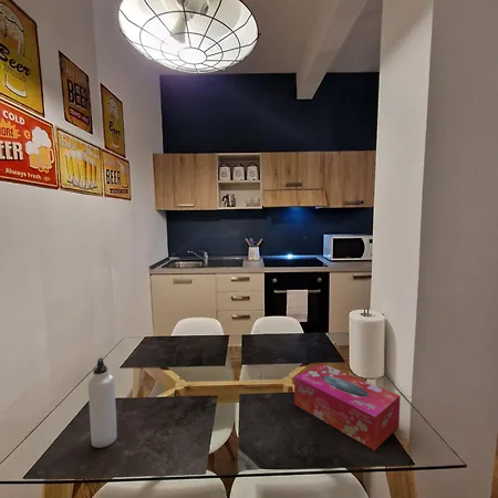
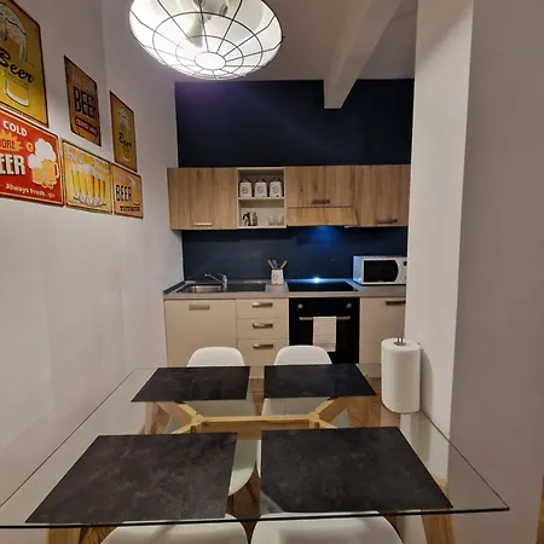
- water bottle (102, 400)
- tissue box (343, 400)
